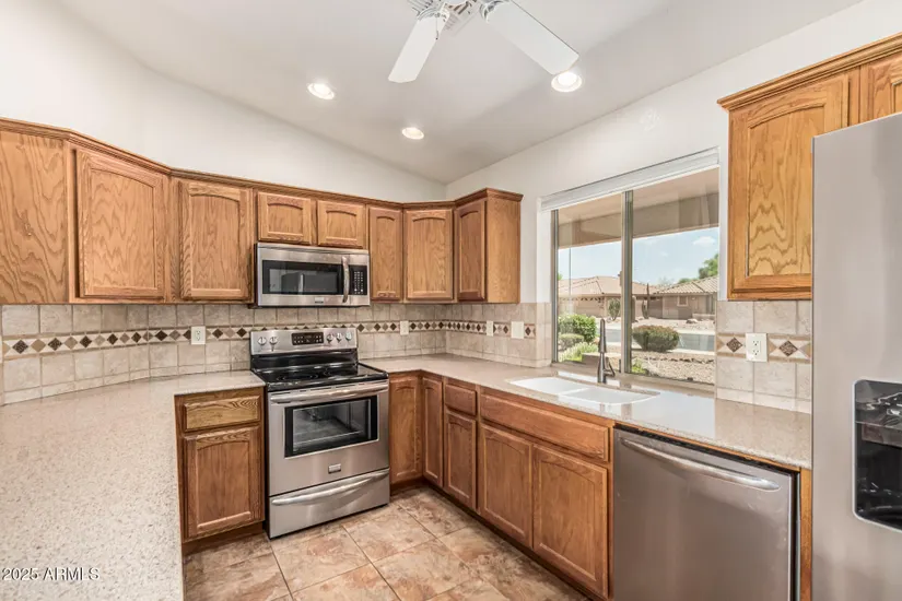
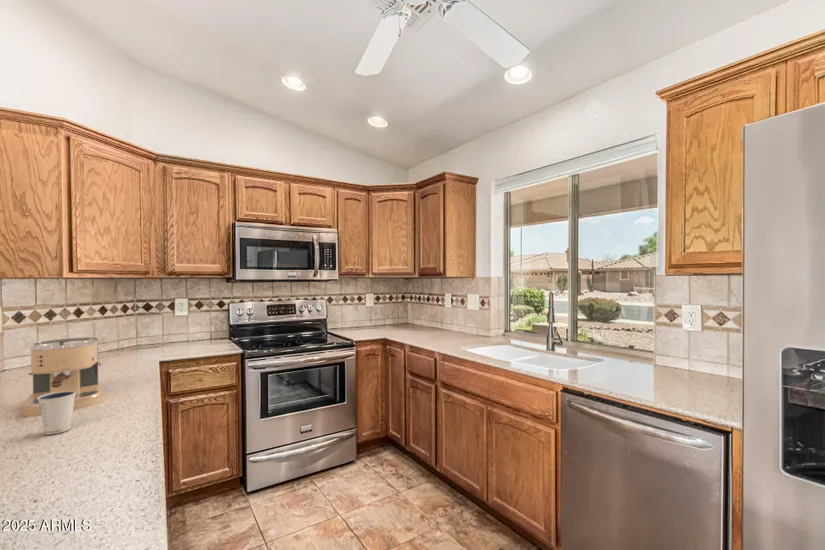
+ coffee maker (64, 372)
+ dixie cup (57, 412)
